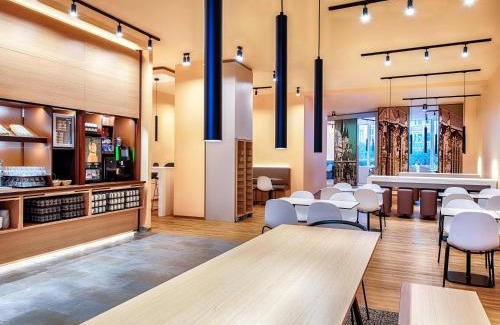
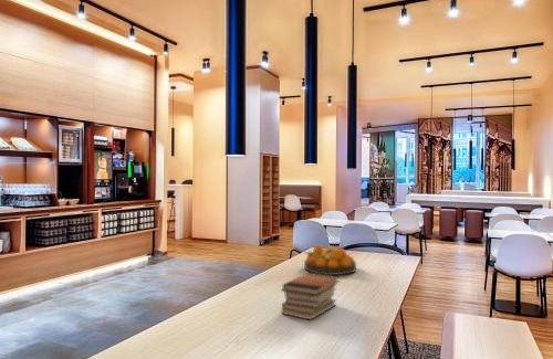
+ book stack (311, 294)
+ fruit bowl (330, 257)
